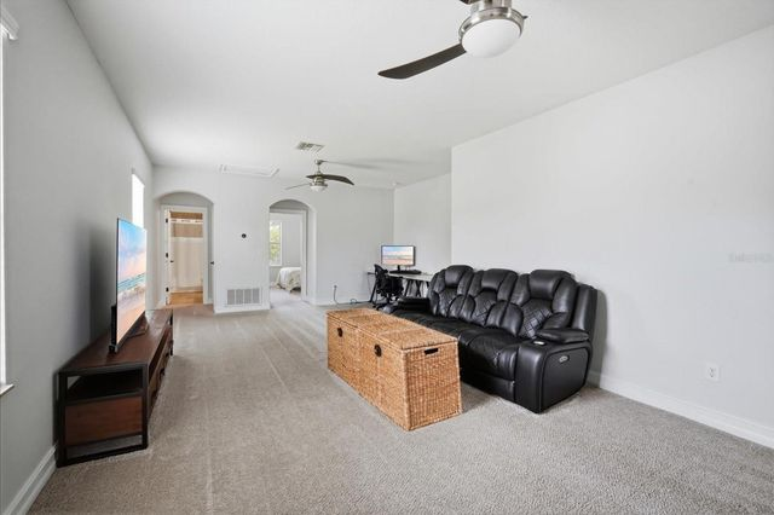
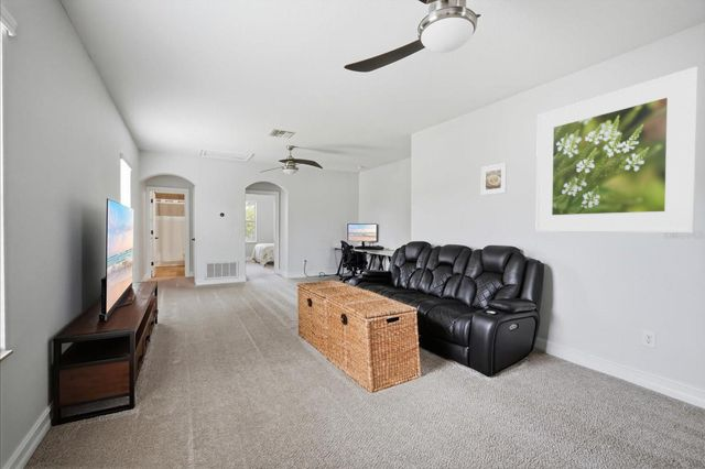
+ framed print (601, 163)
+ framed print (494, 179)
